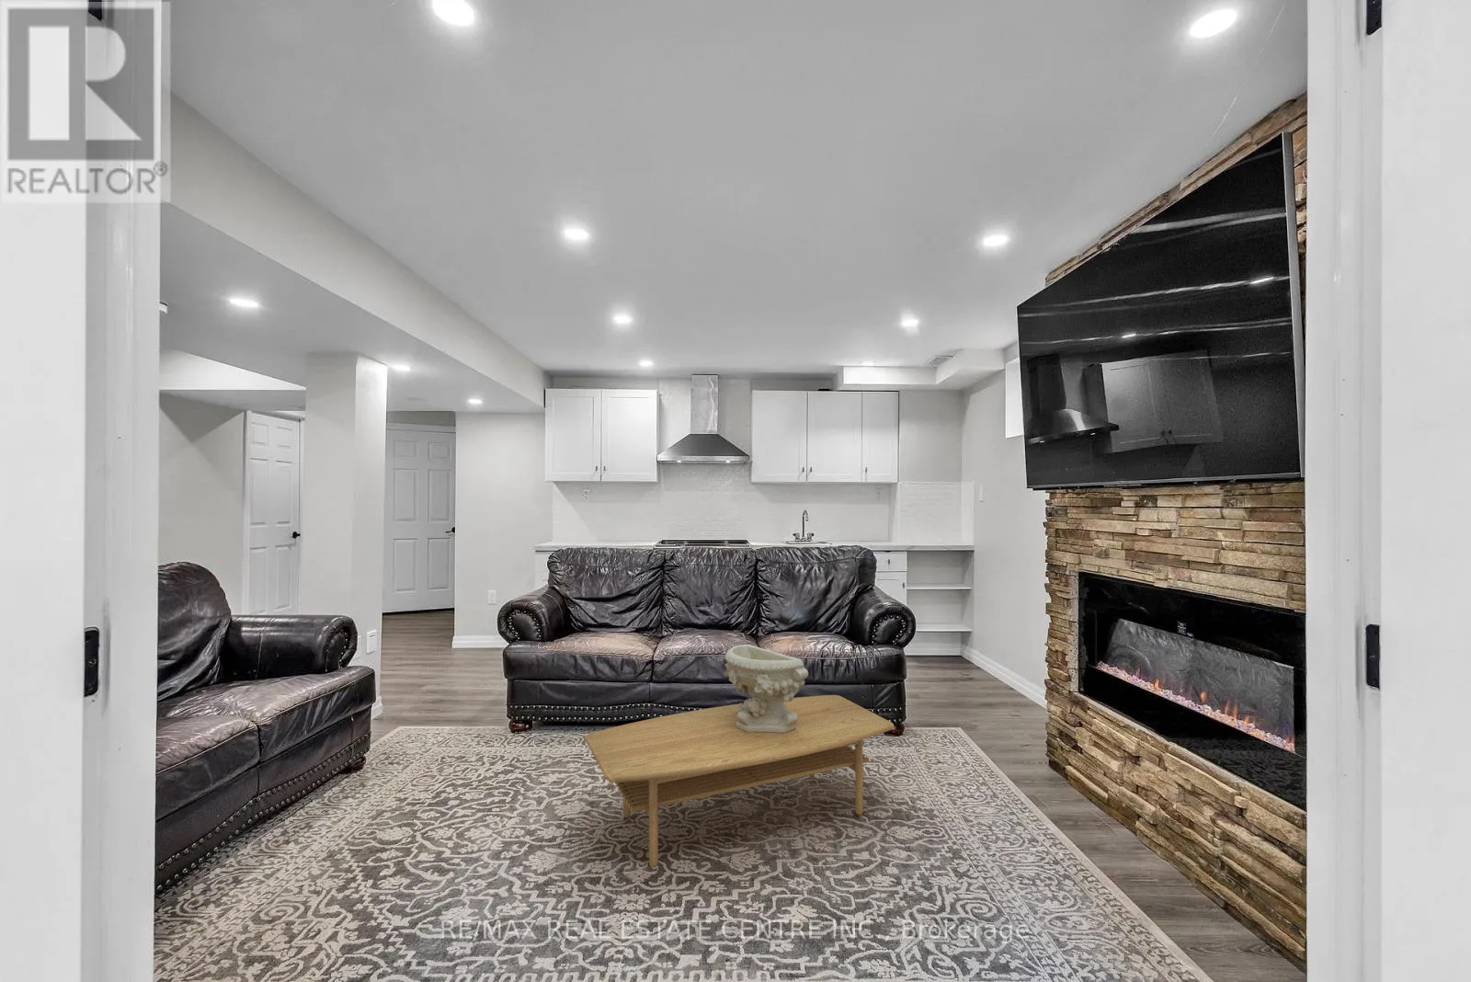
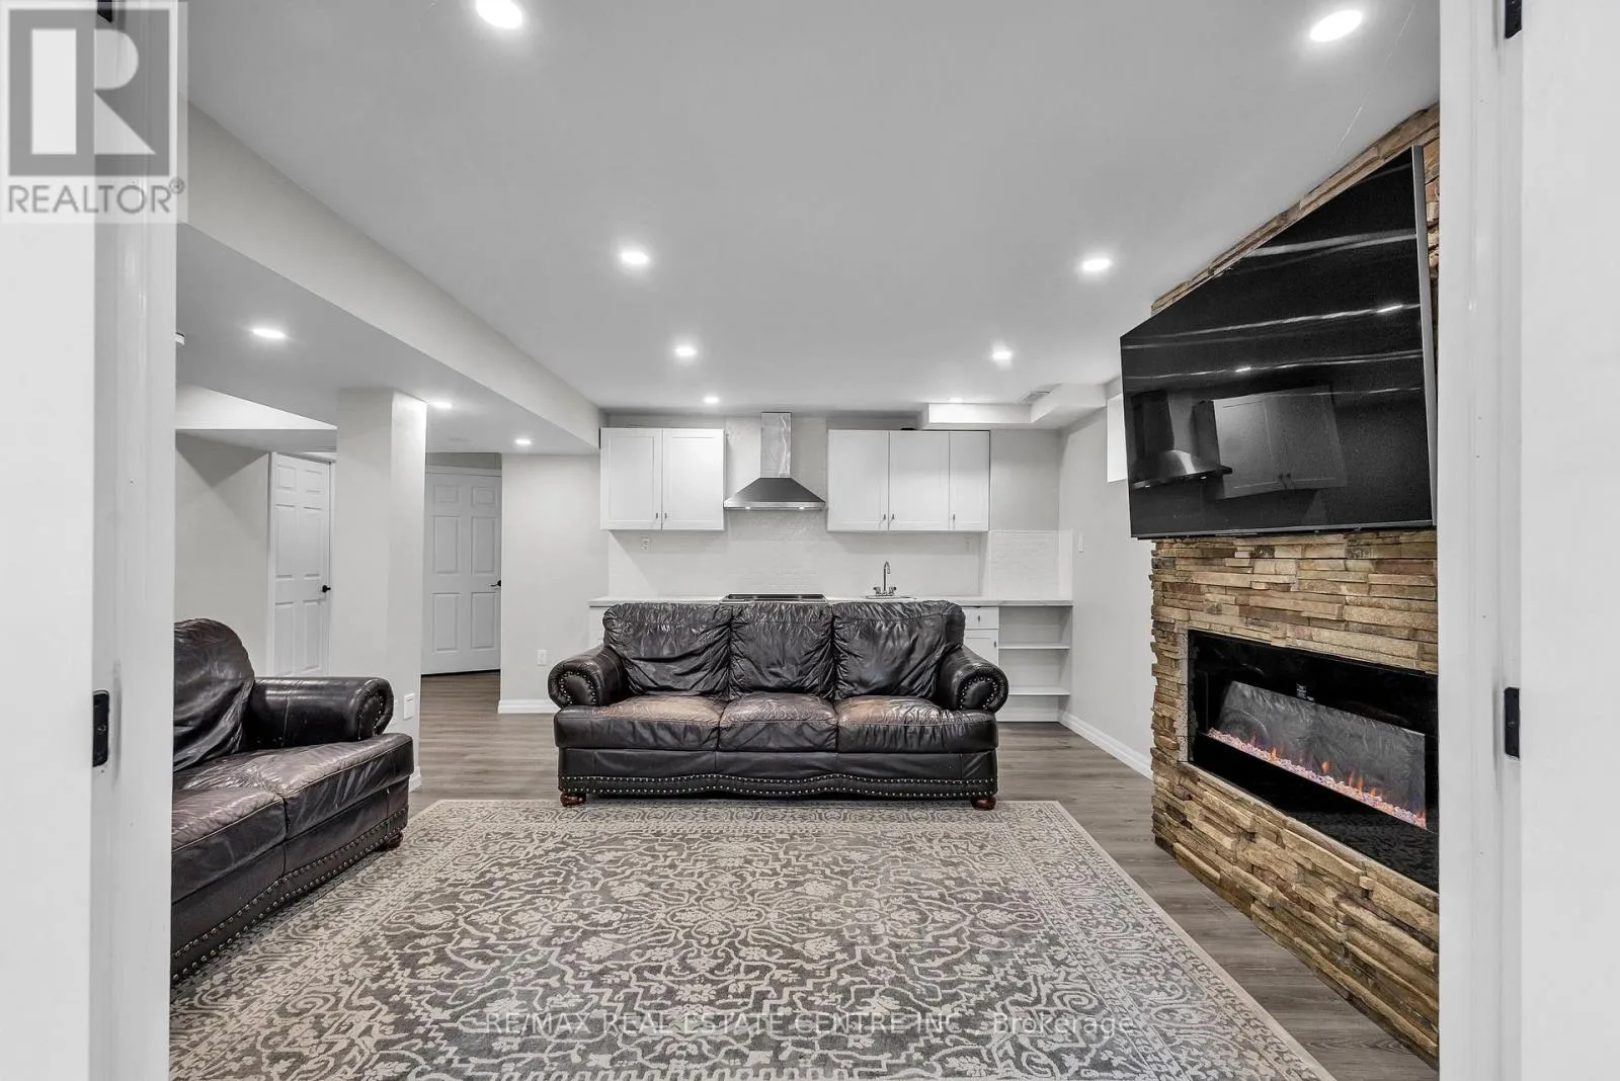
- coffee table (743, 773)
- decorative bowl (758, 686)
